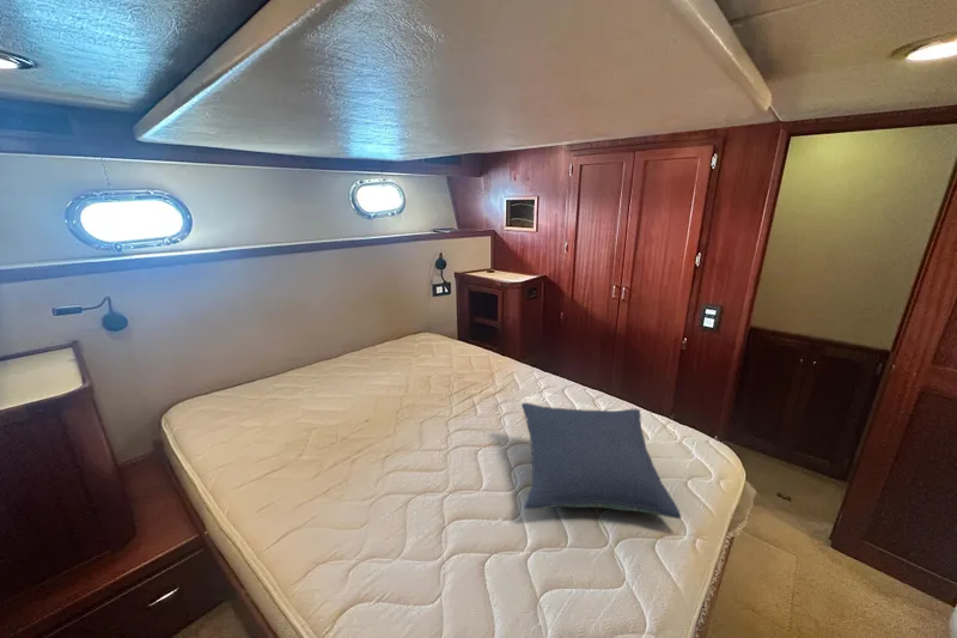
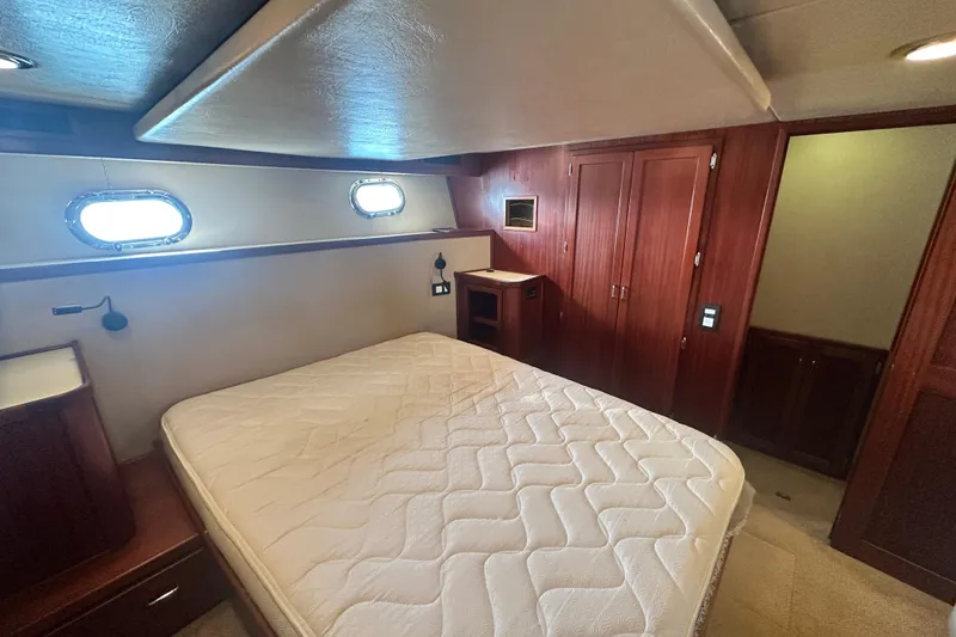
- pillow (589, 452)
